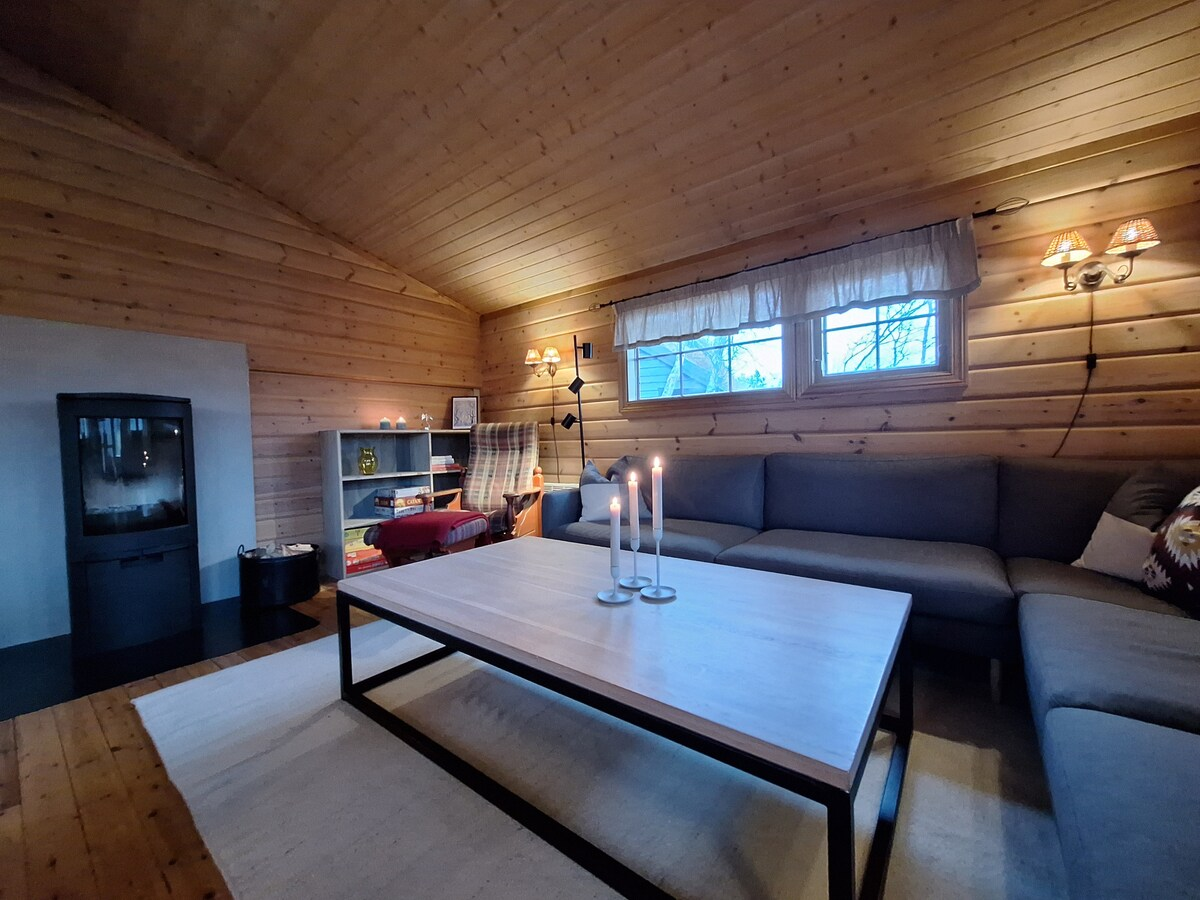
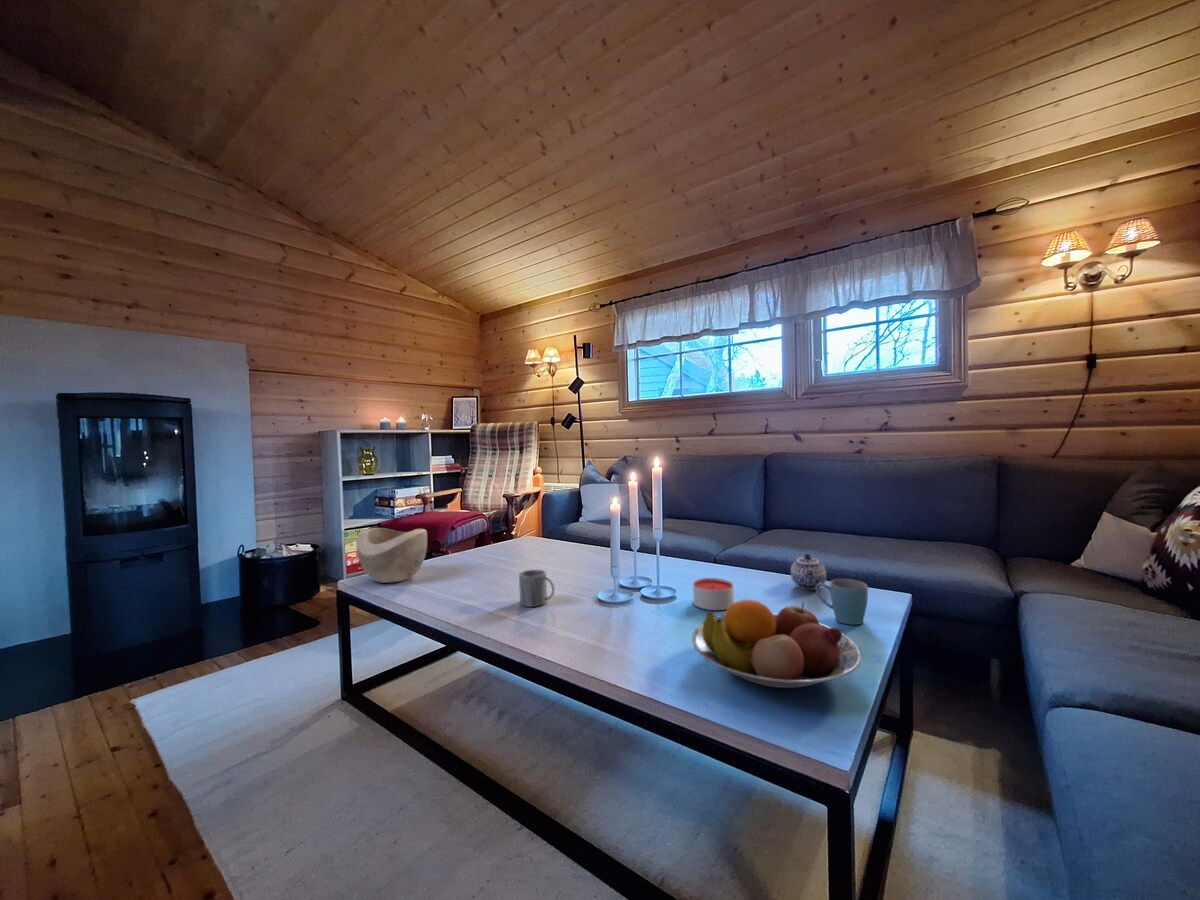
+ candle (713, 592)
+ teapot (808, 570)
+ mug (537, 588)
+ mug (841, 600)
+ decorative bowl (393, 553)
+ fruit bowl (771, 635)
